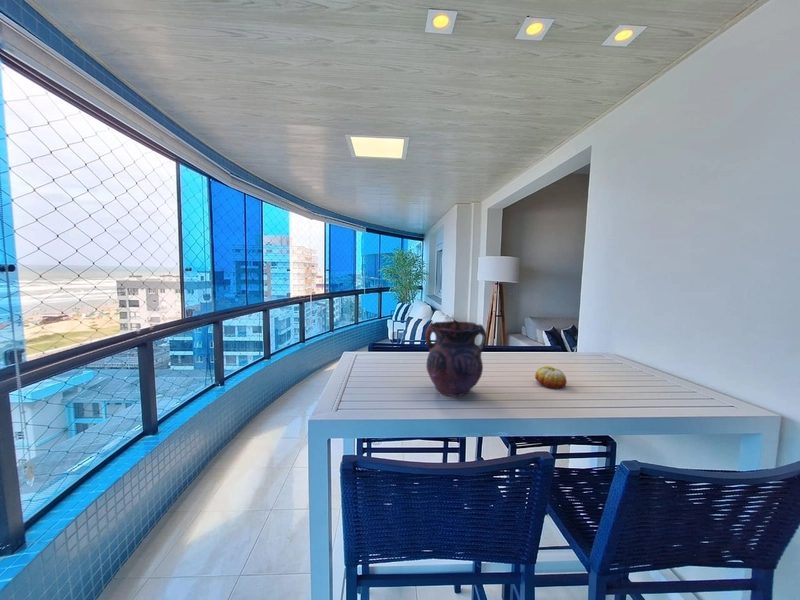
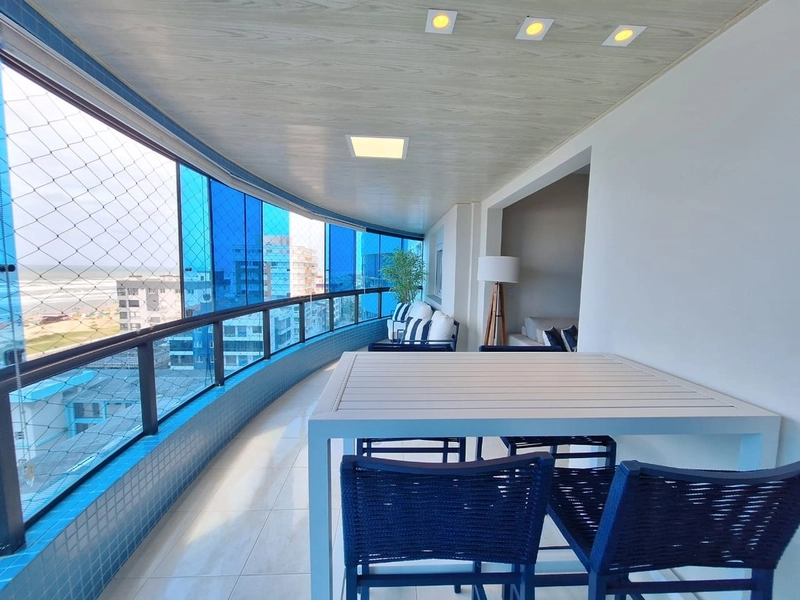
- fruit (551, 376)
- vase (454, 358)
